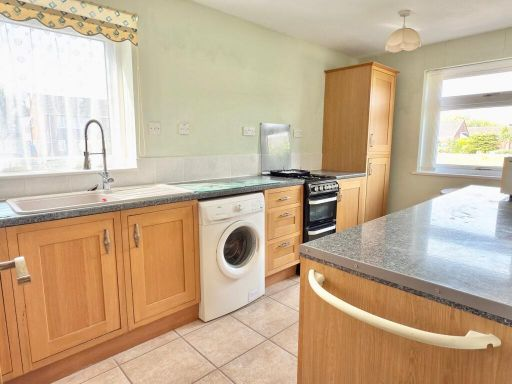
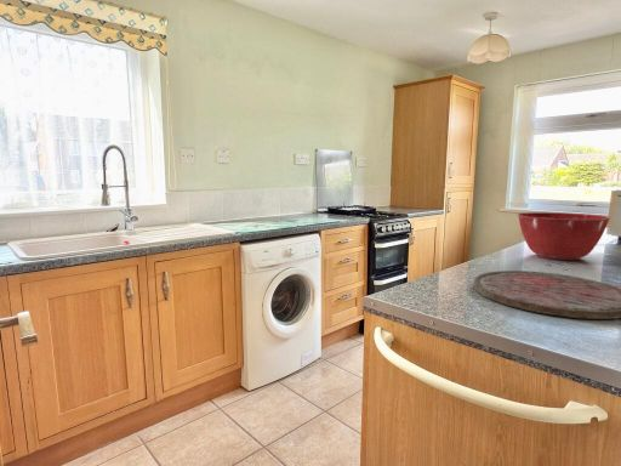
+ mixing bowl (559, 235)
+ cutting board (548, 290)
